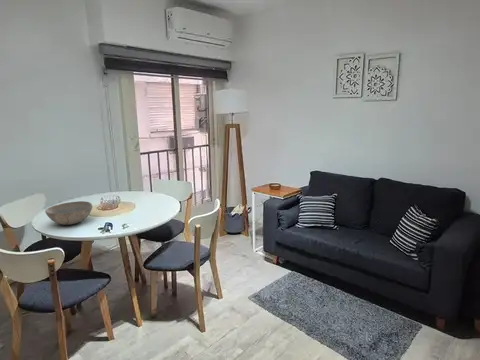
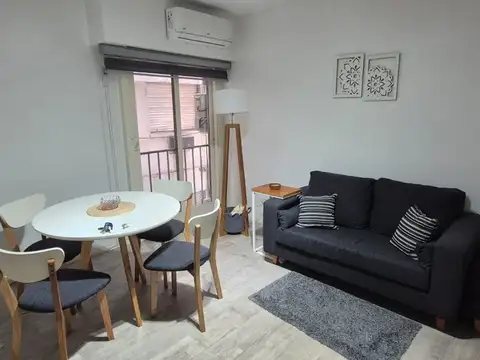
- bowl (70, 214)
